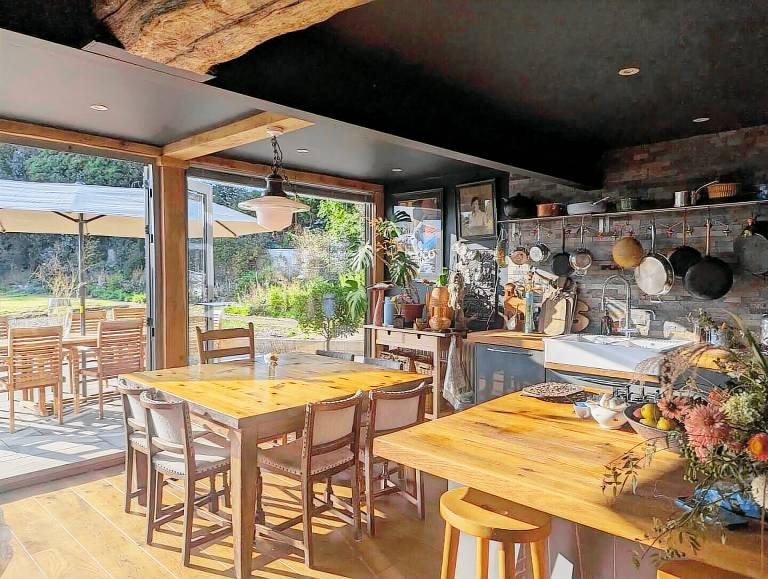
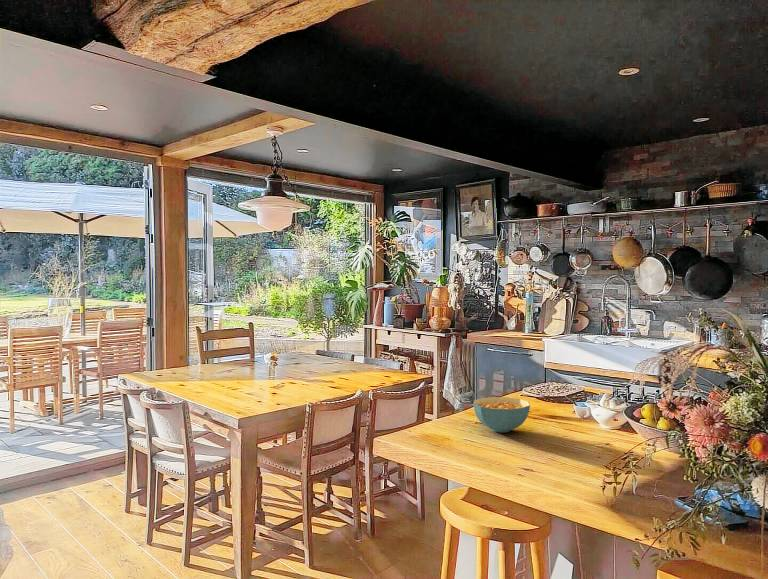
+ cereal bowl (501, 416)
